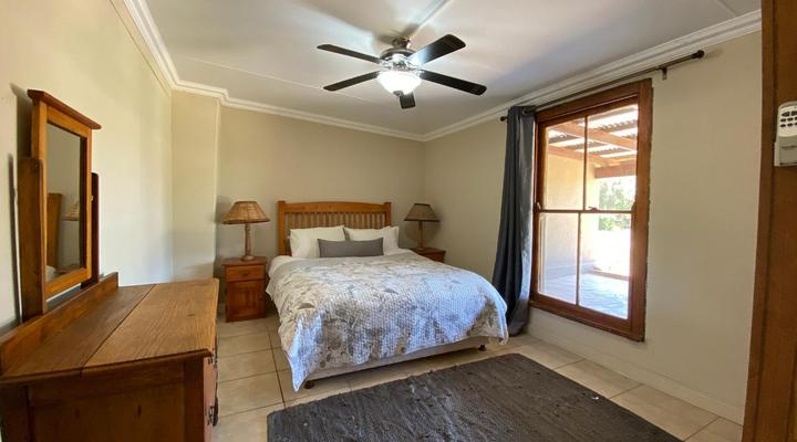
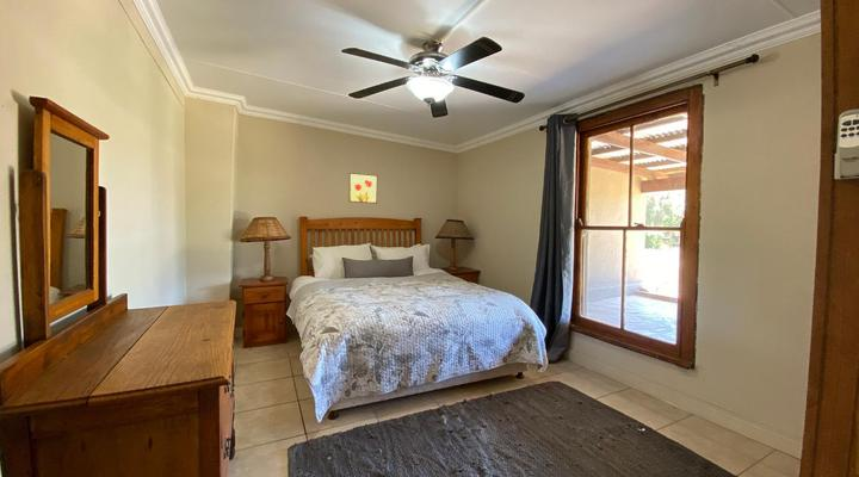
+ wall art (363, 188)
